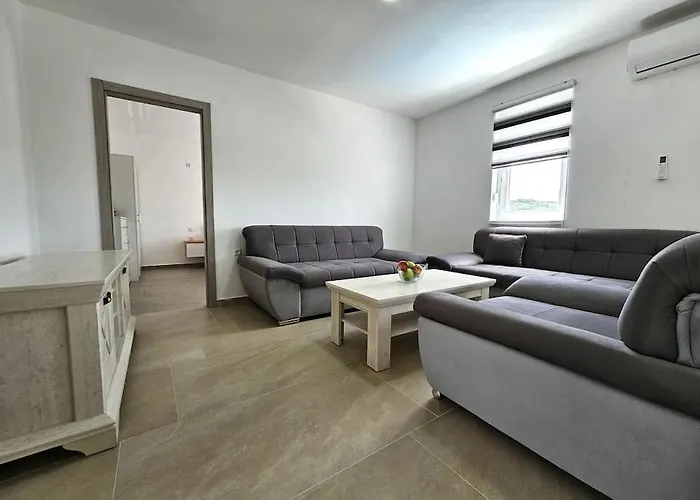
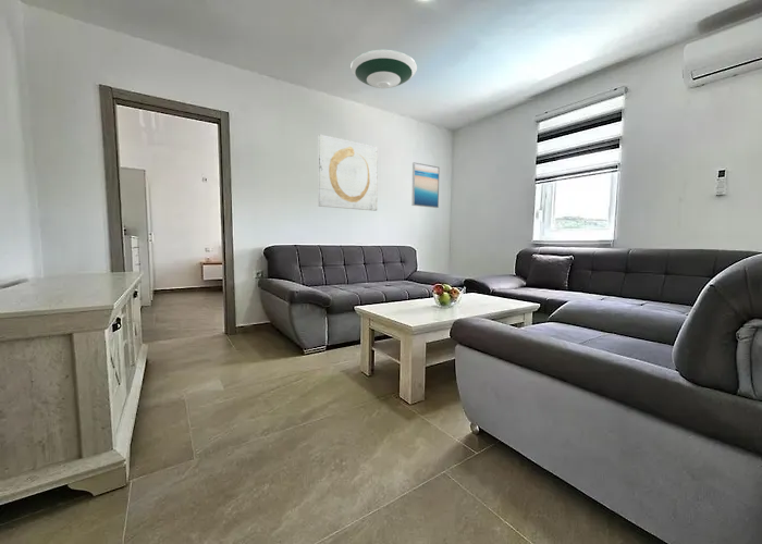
+ wall art (426, 185)
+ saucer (383, 77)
+ wall art (348, 174)
